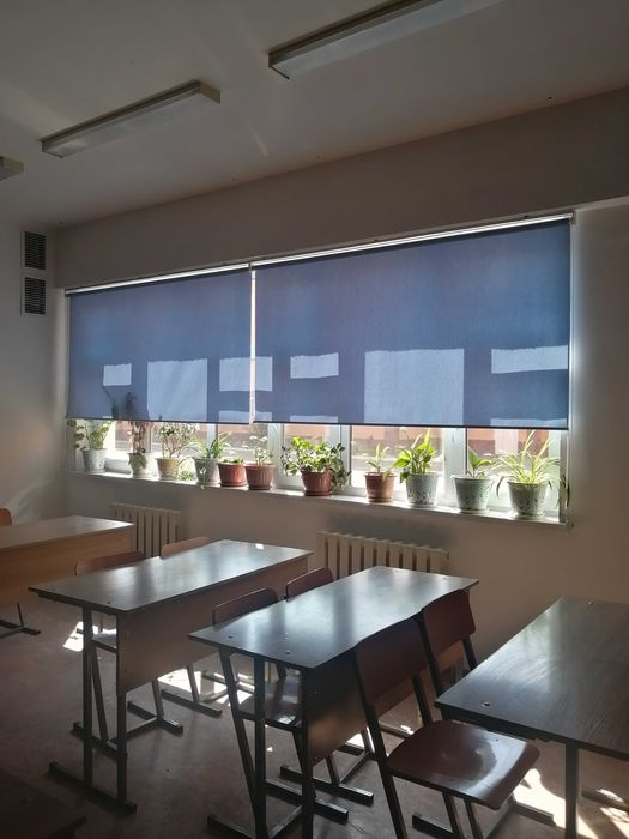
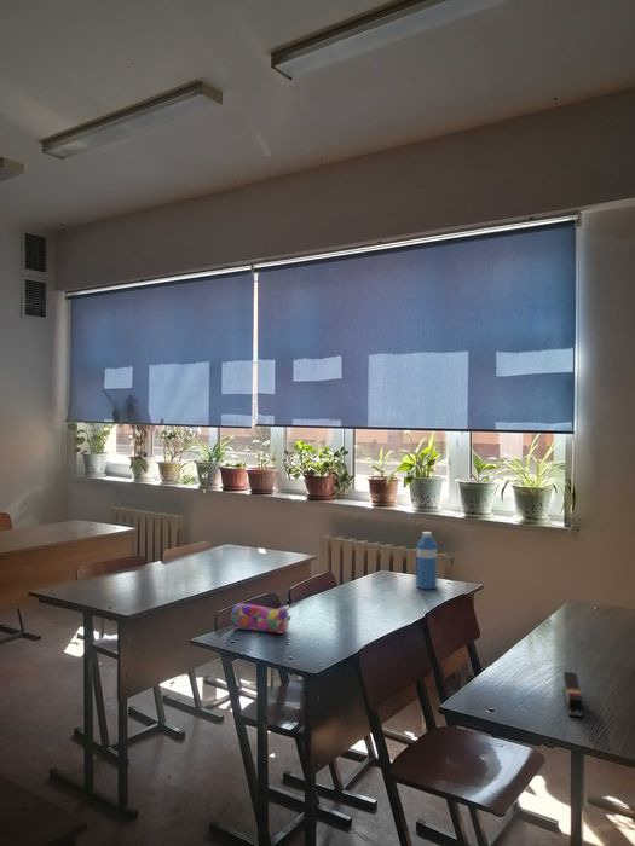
+ stapler (572, 693)
+ pencil case (260, 616)
+ water bottle (426, 558)
